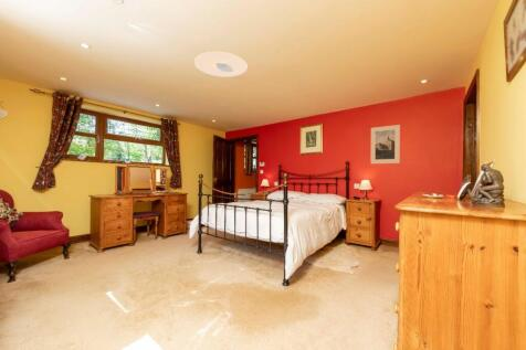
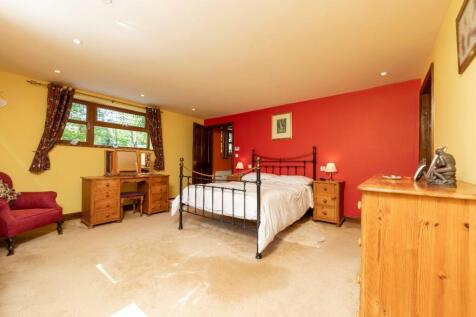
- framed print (385, 145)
- ceiling light (221, 63)
